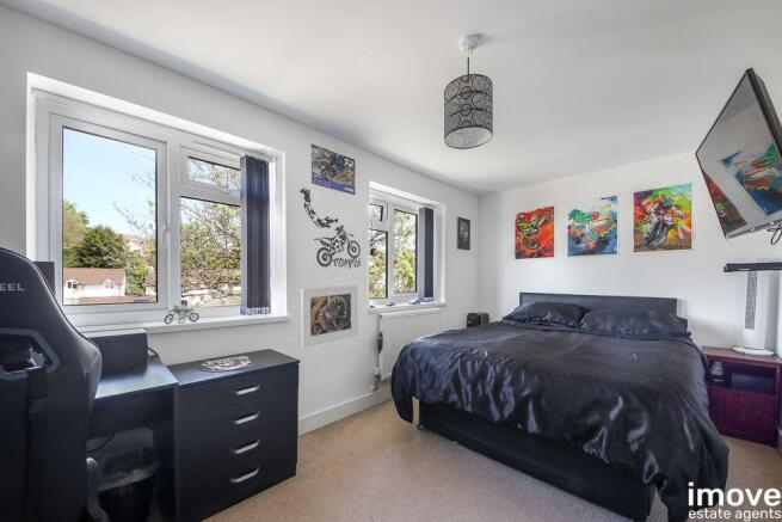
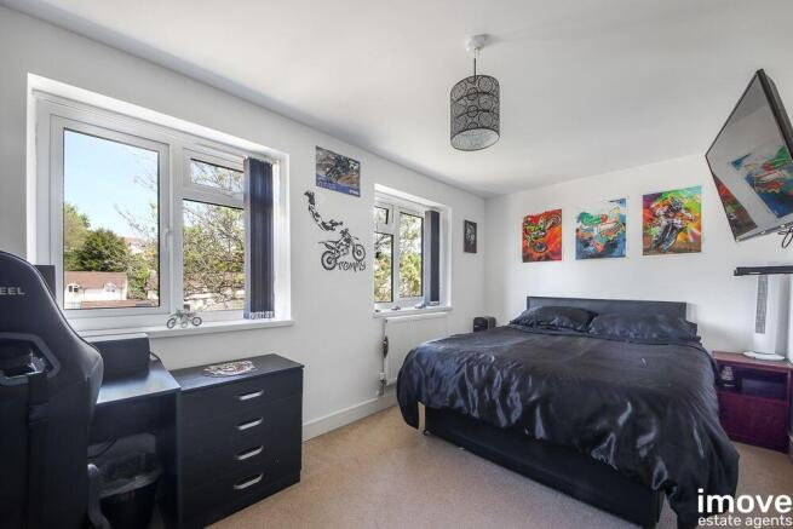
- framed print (331, 313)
